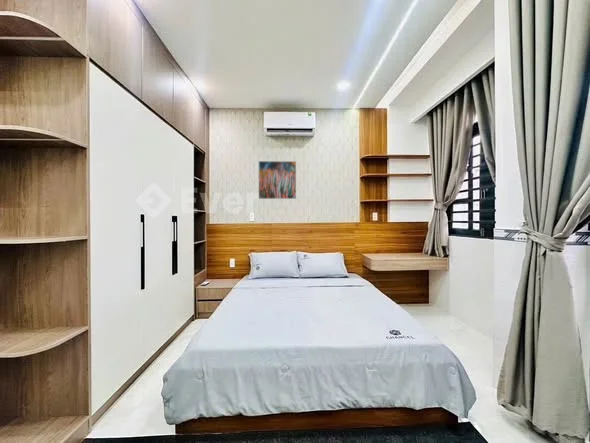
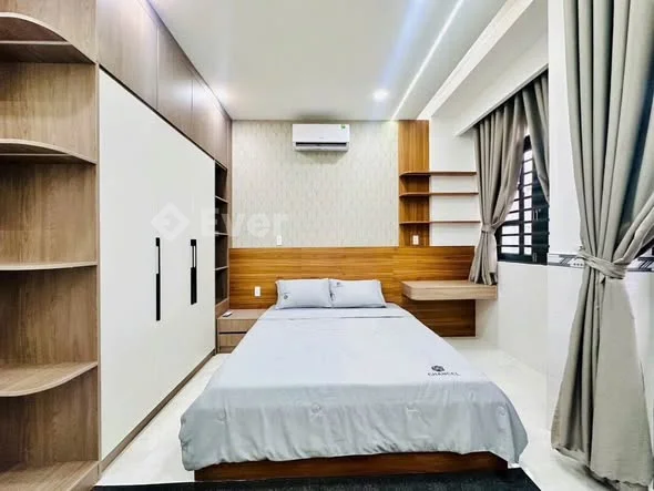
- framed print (277, 180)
